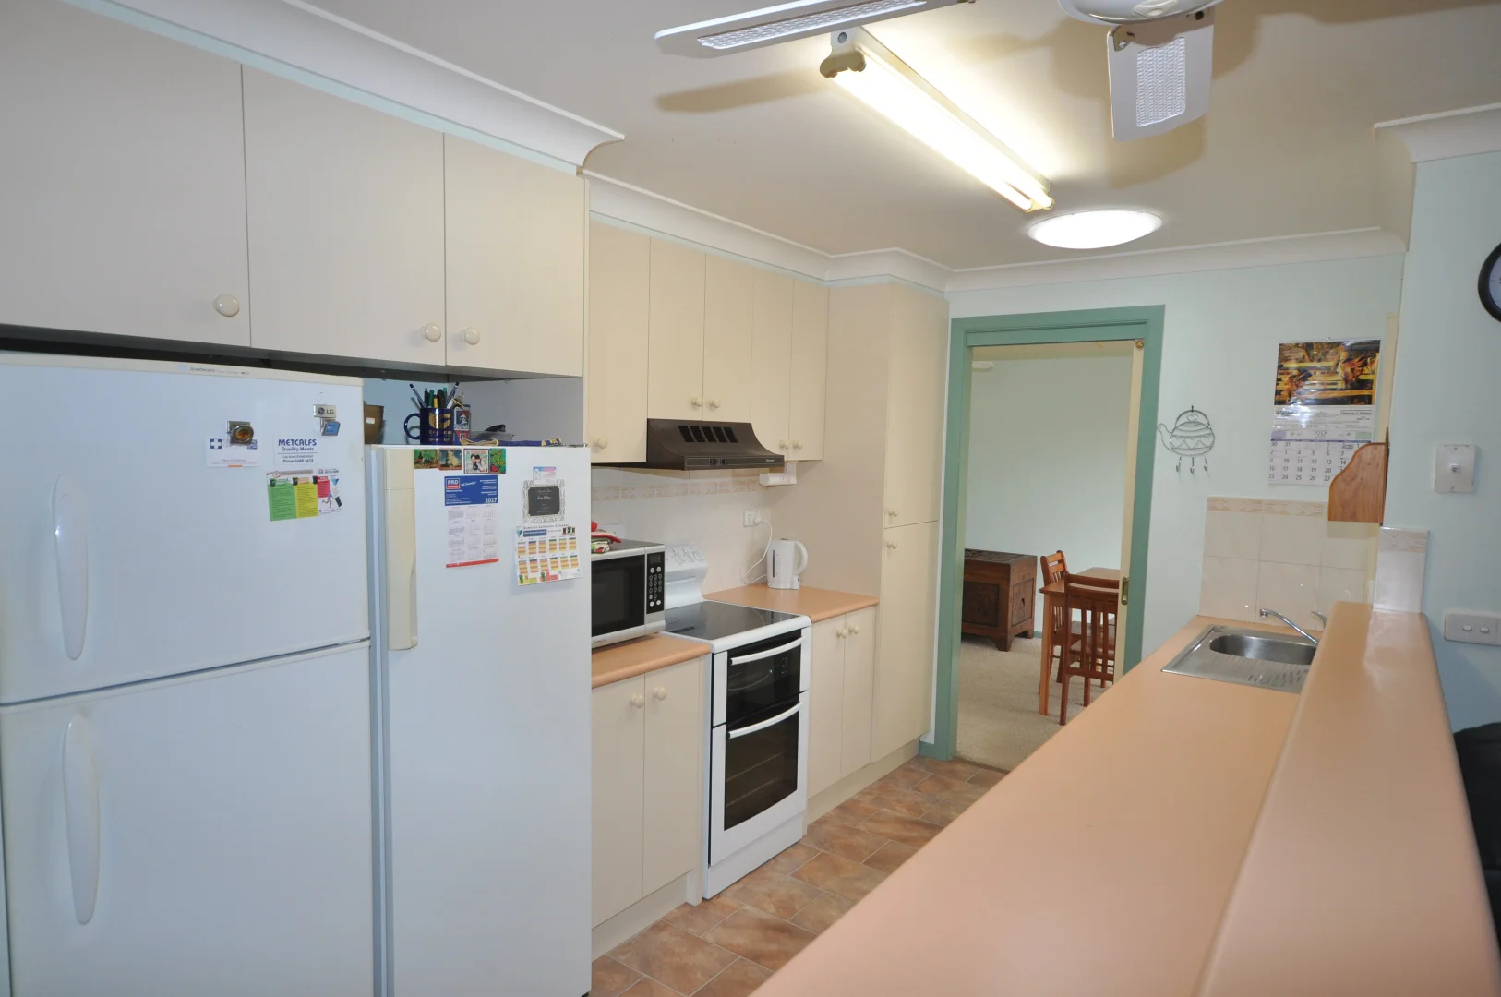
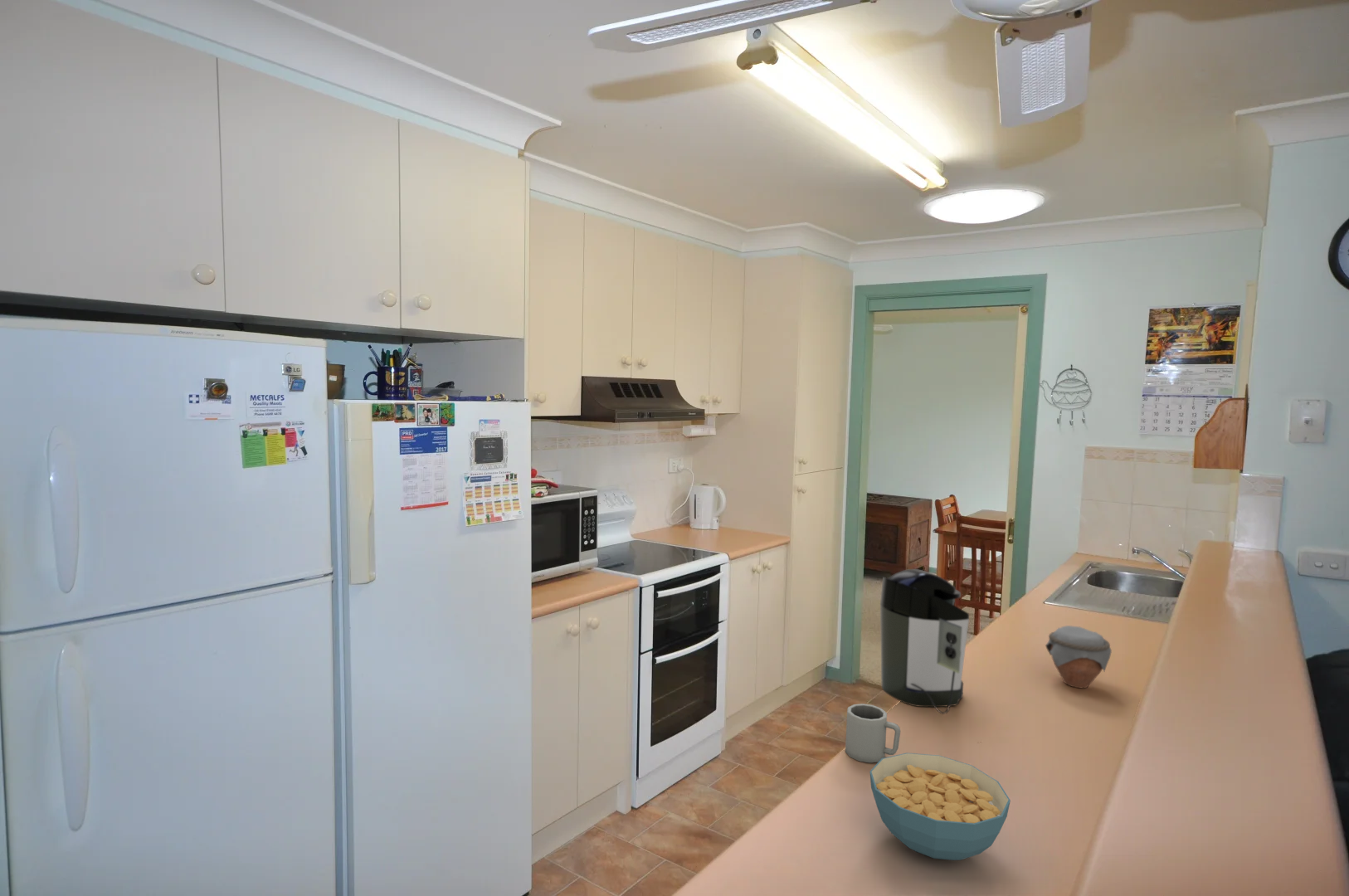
+ cereal bowl (936, 816)
+ jar (1078, 657)
+ cup (872, 734)
+ coffee maker (938, 640)
